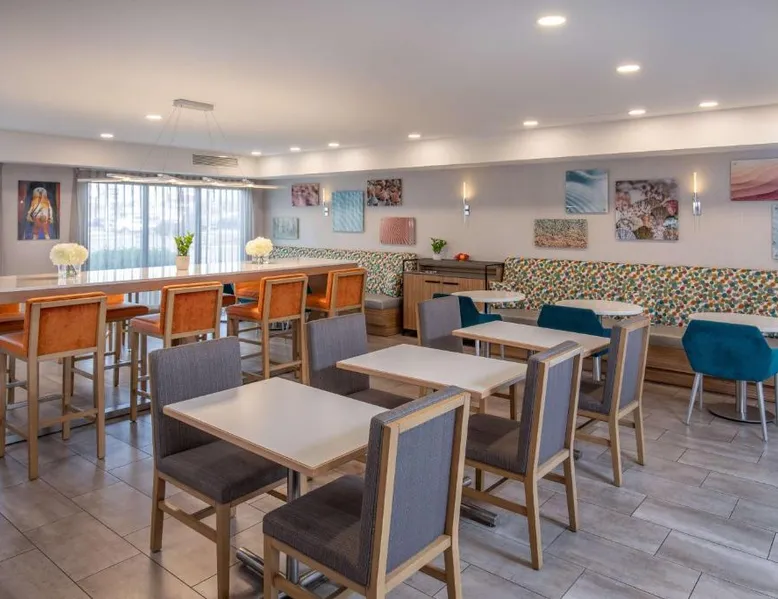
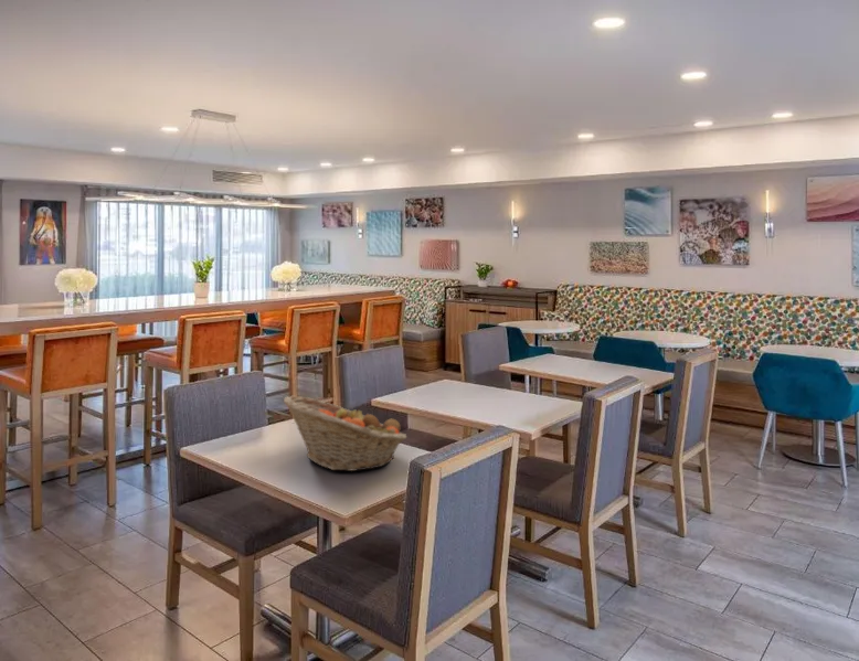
+ fruit basket (343, 428)
